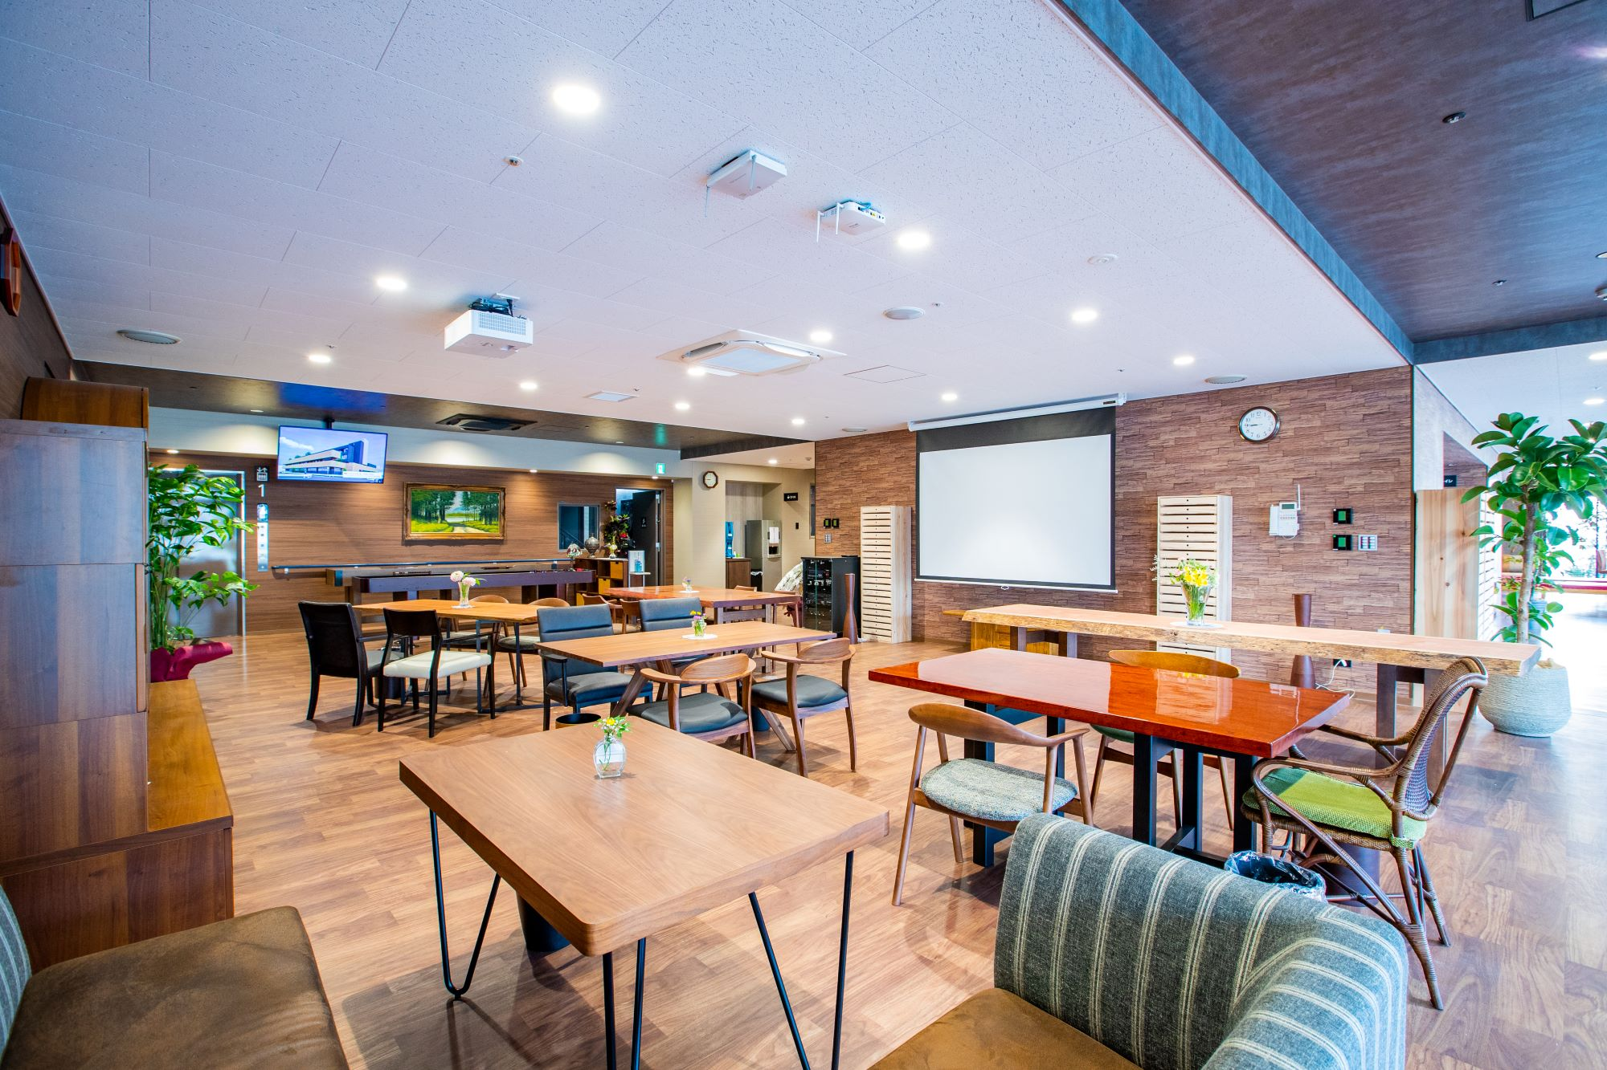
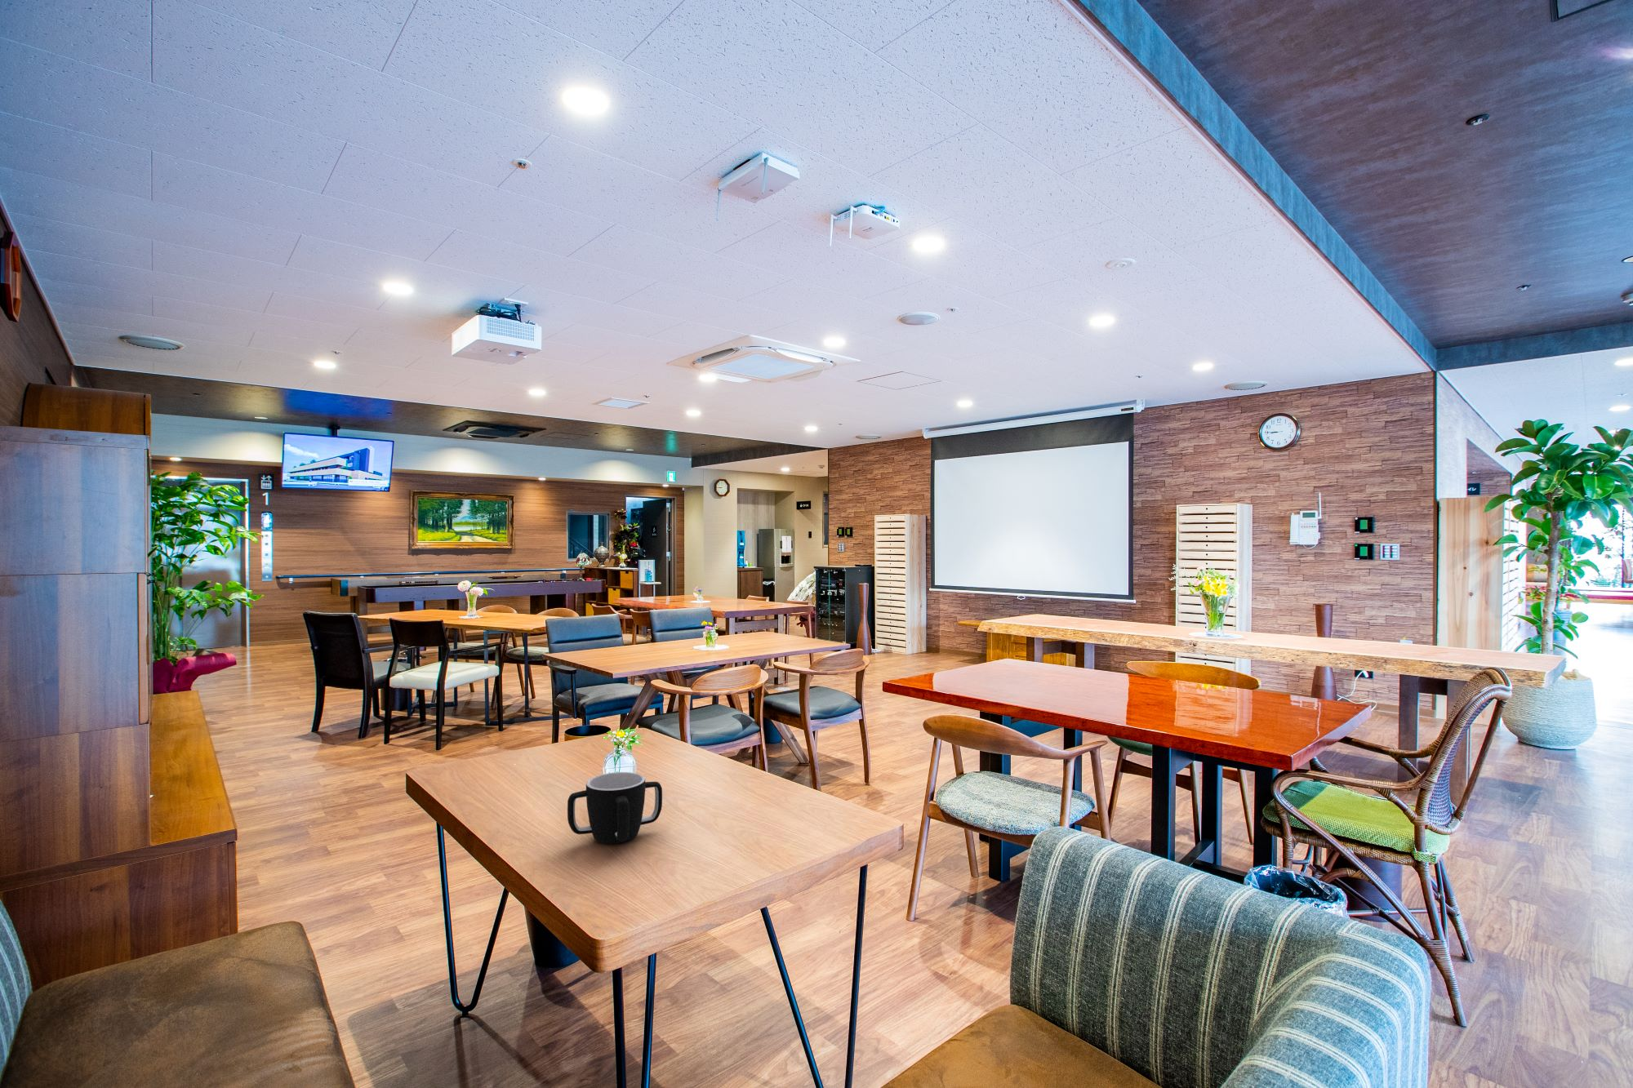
+ mug (616, 807)
